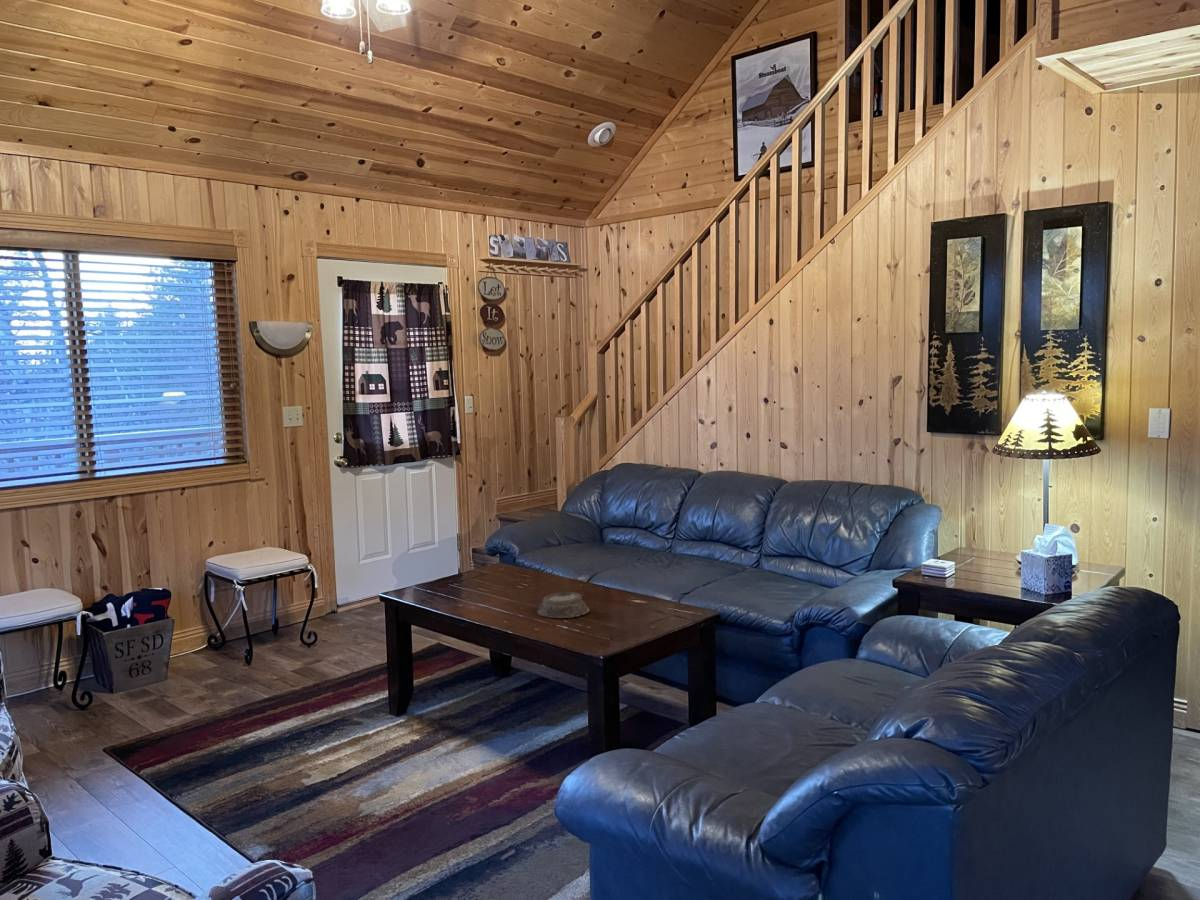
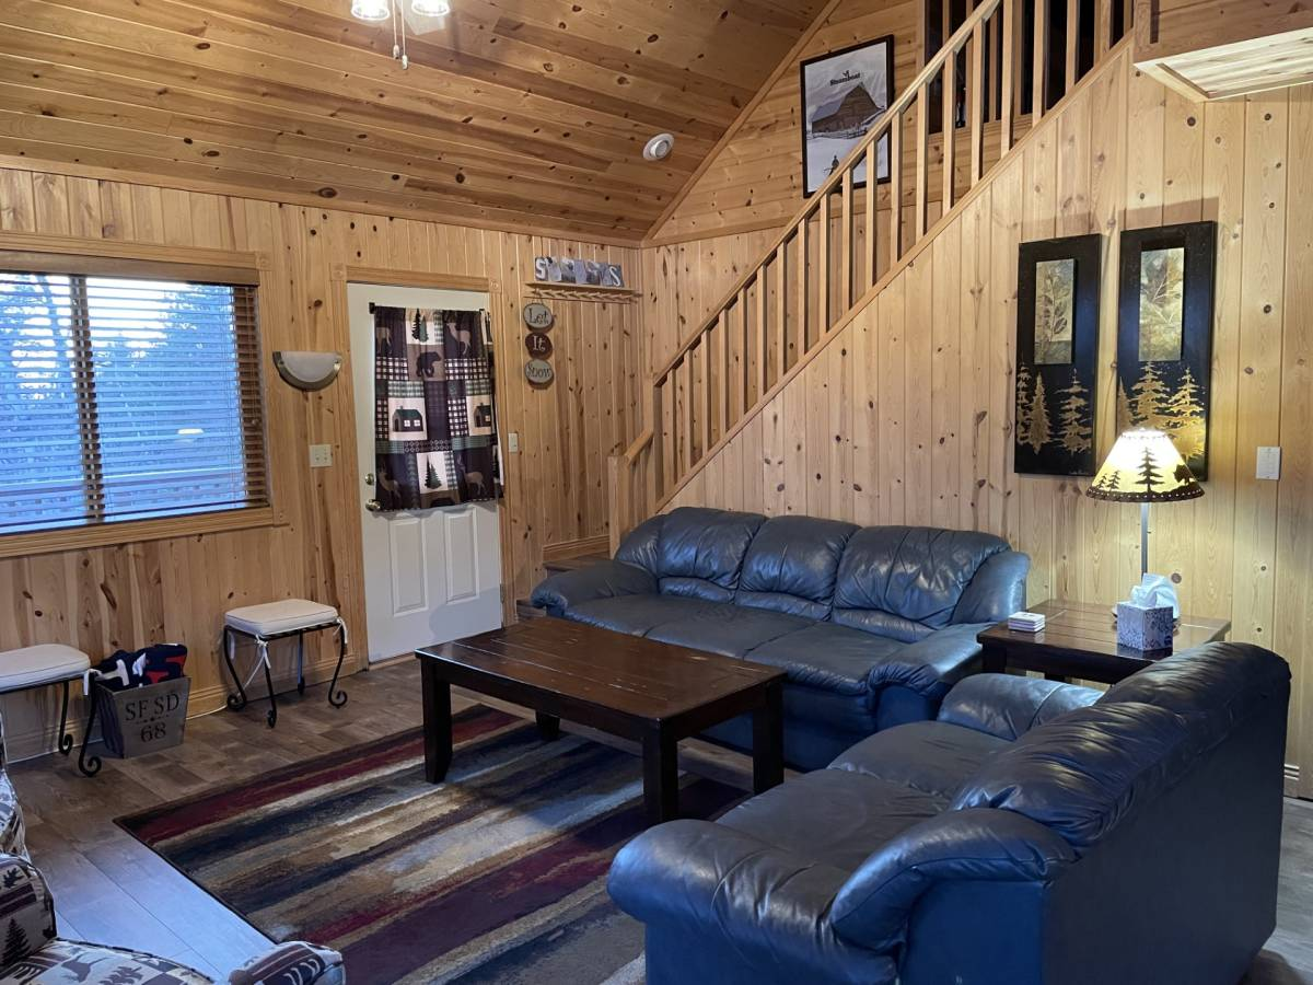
- mortar (563, 603)
